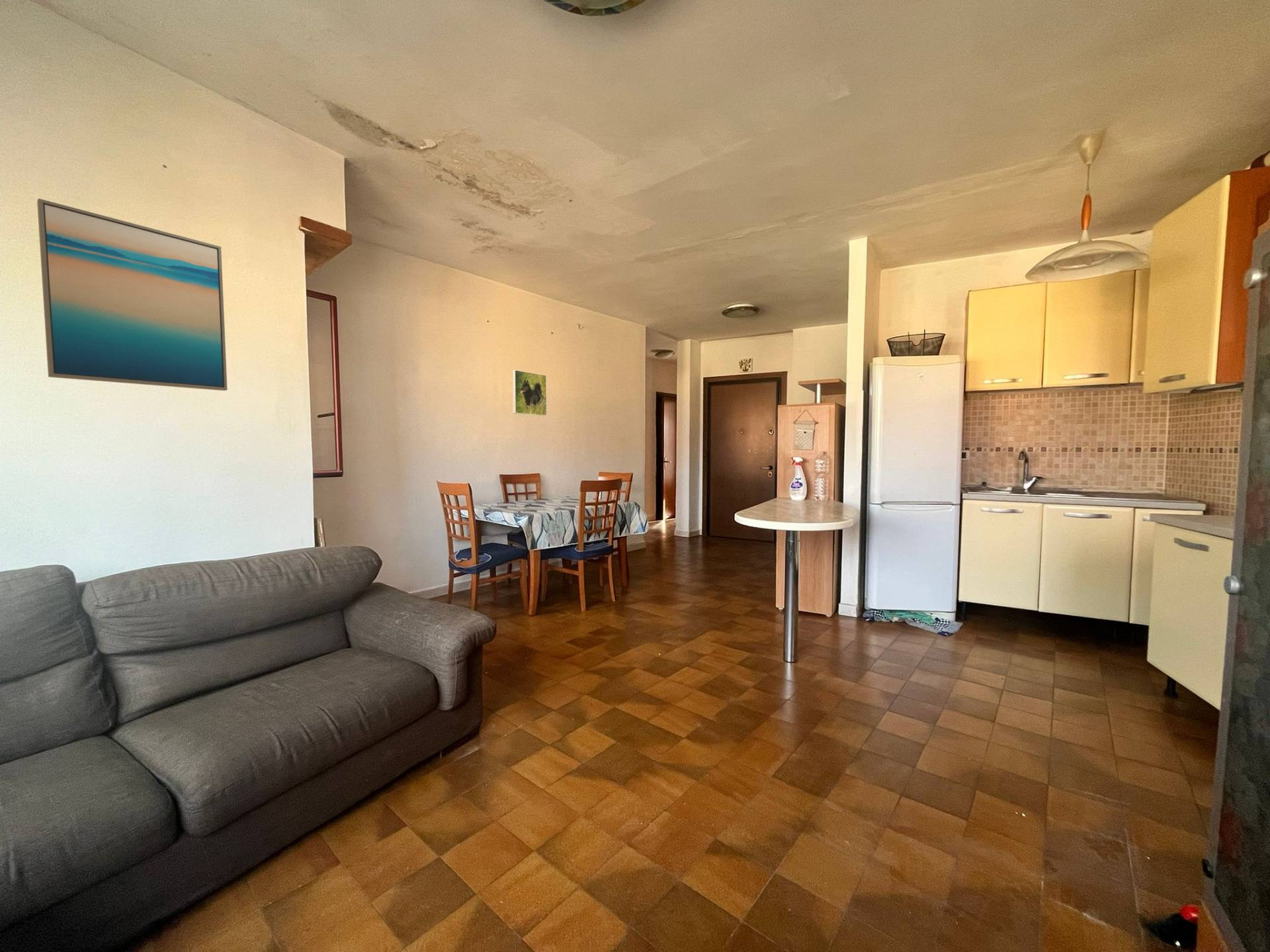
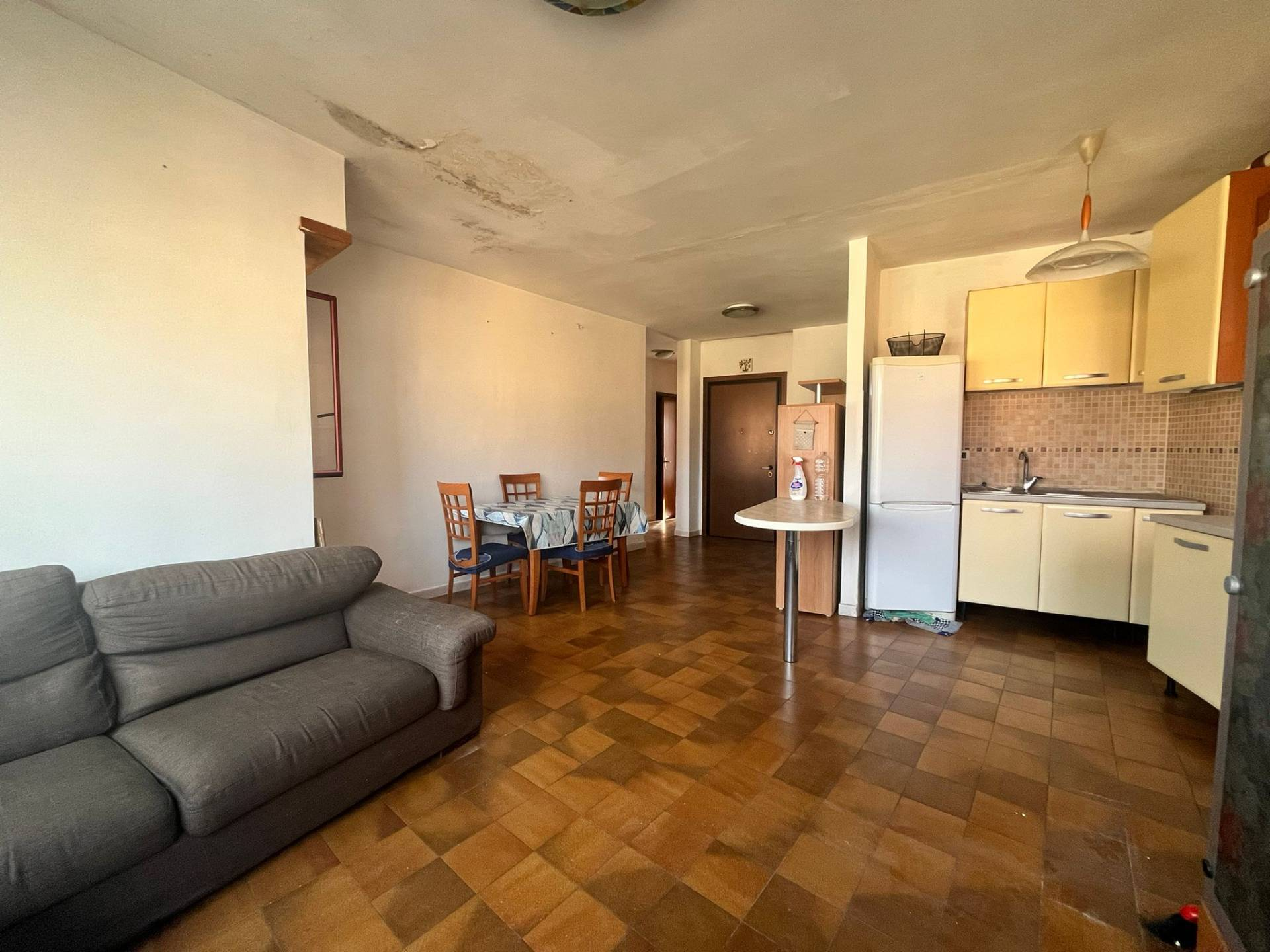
- wall art (142, 305)
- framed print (530, 393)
